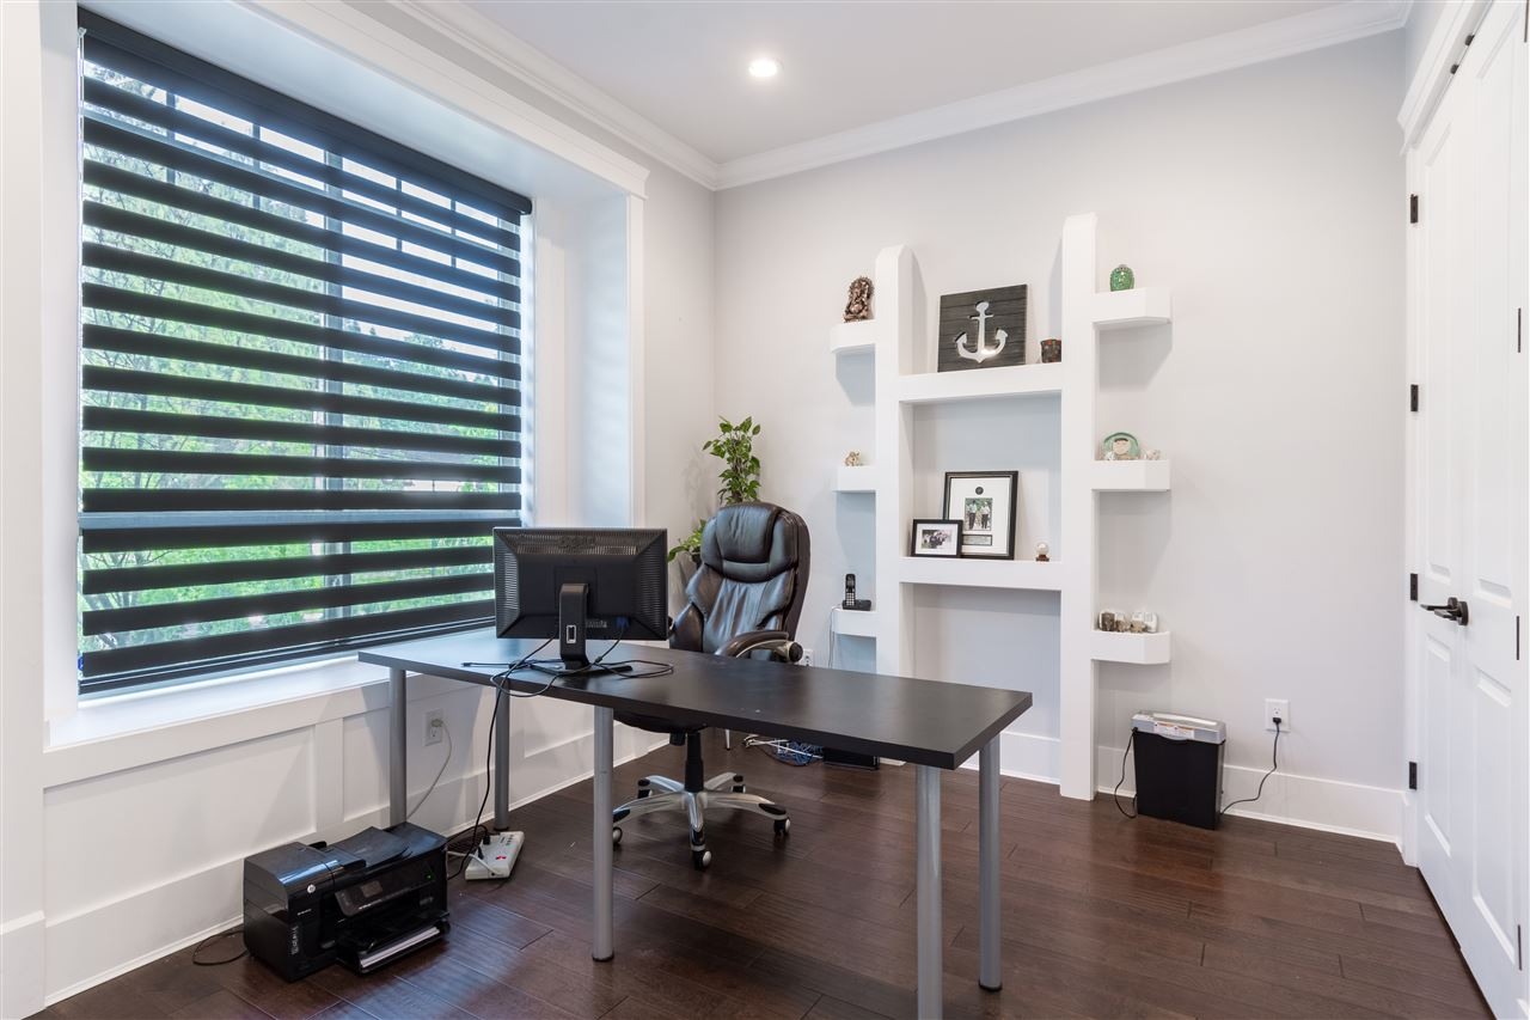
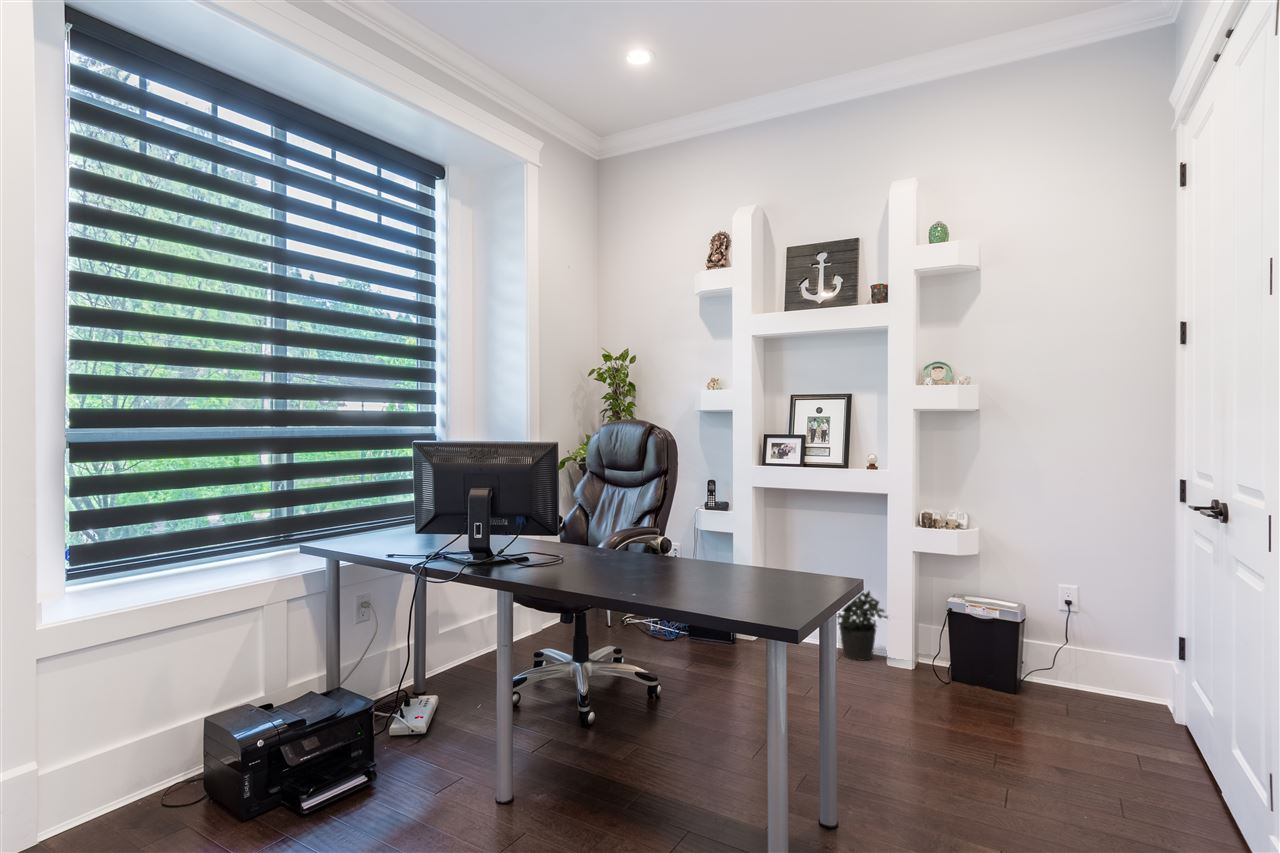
+ potted plant (860, 622)
